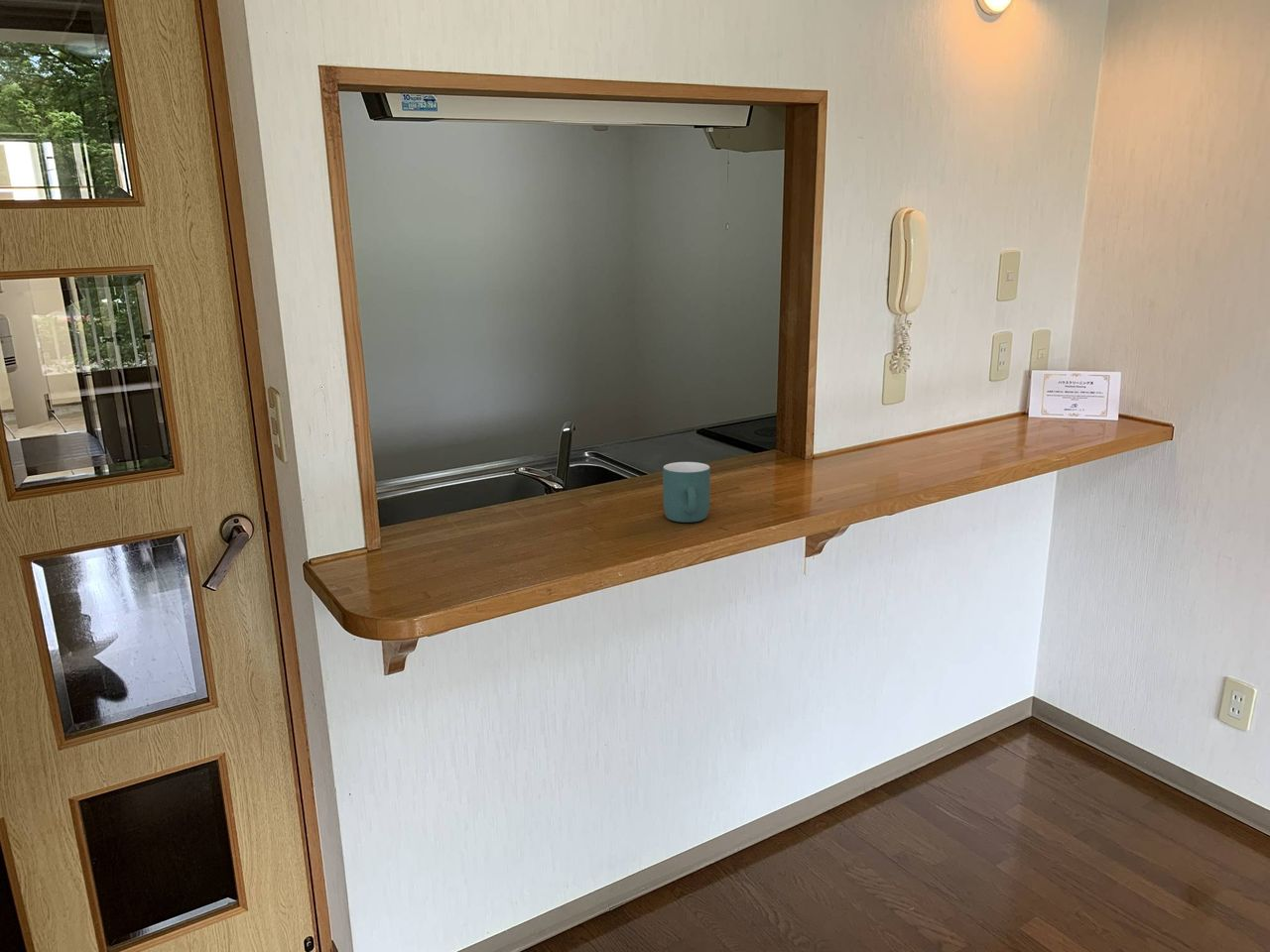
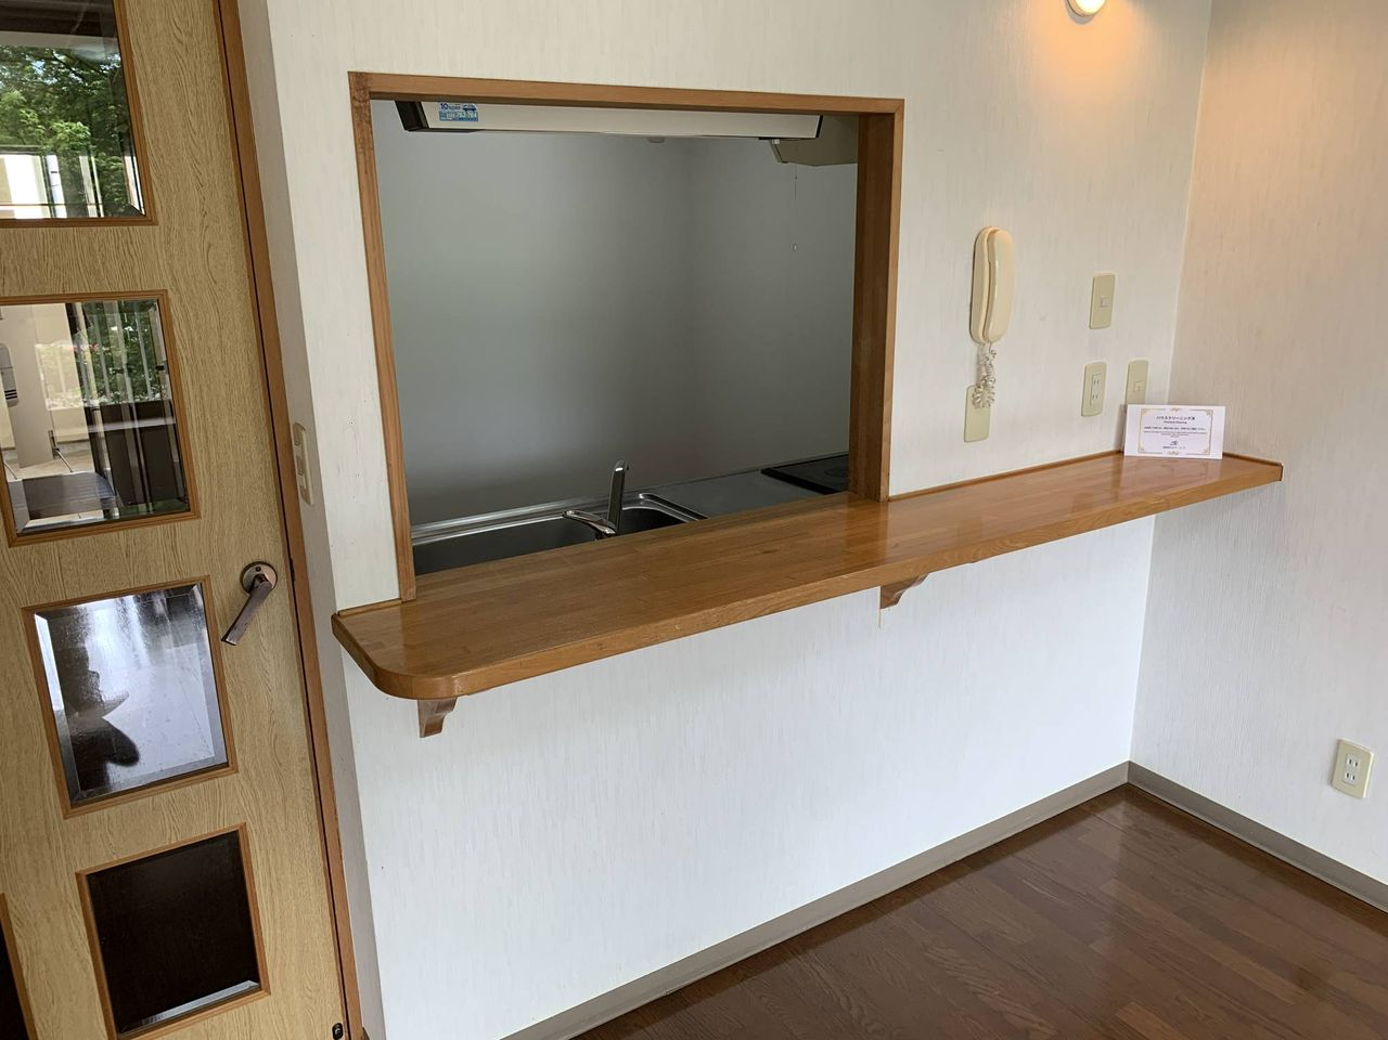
- mug (691, 494)
